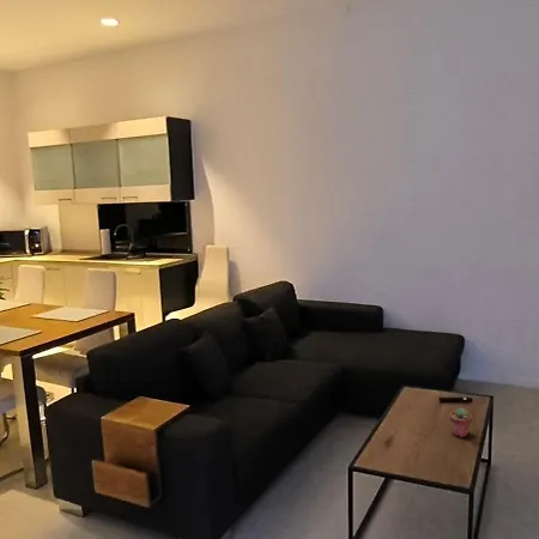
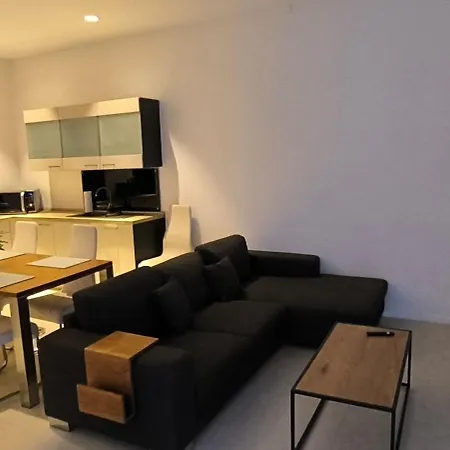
- potted succulent (460, 420)
